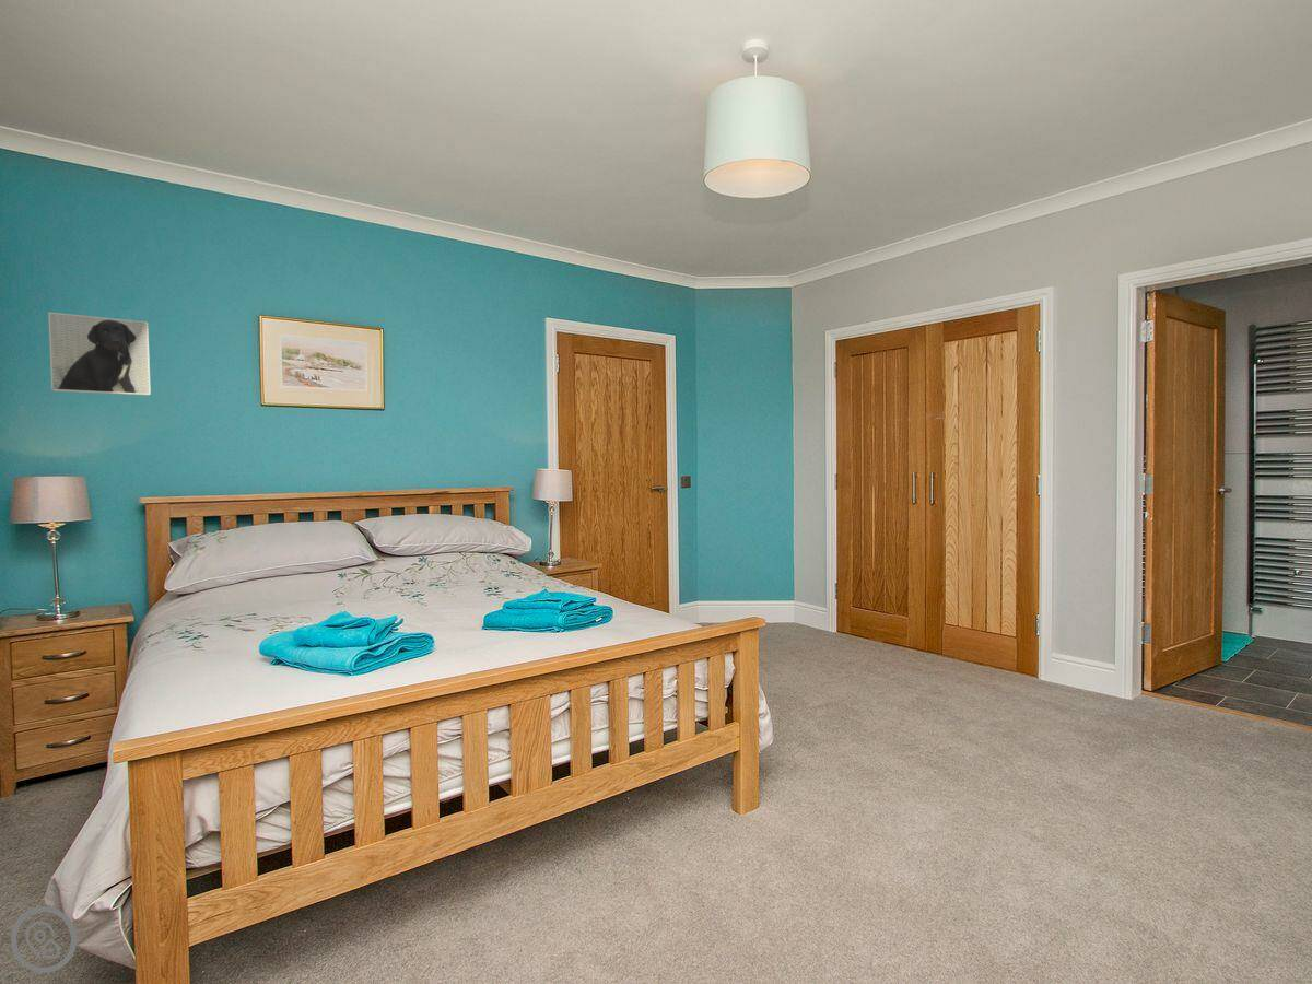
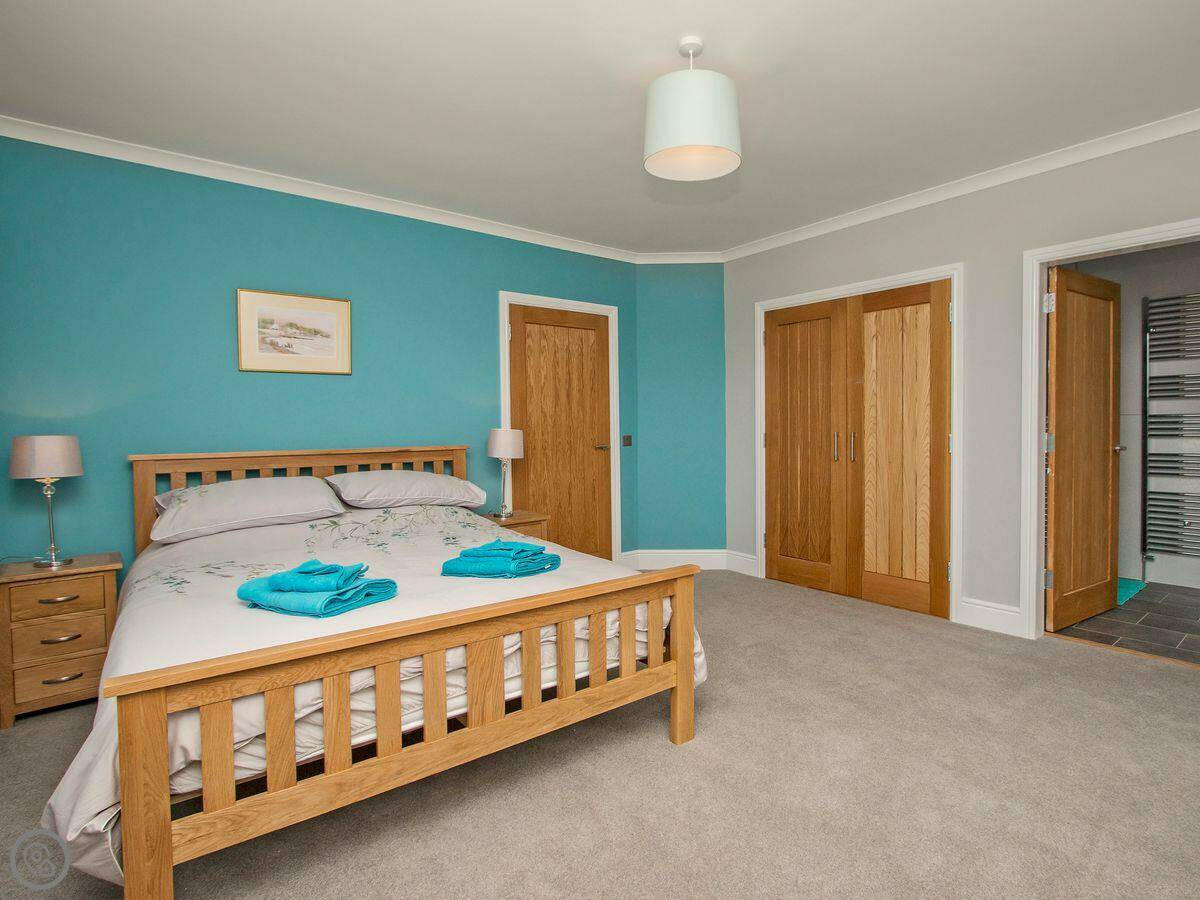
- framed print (101, 355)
